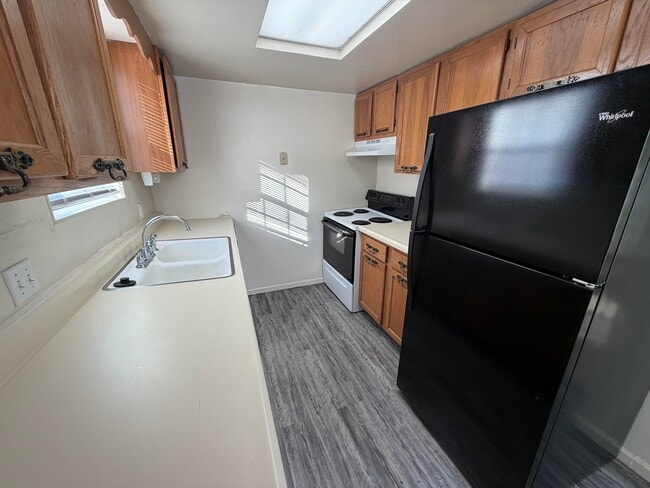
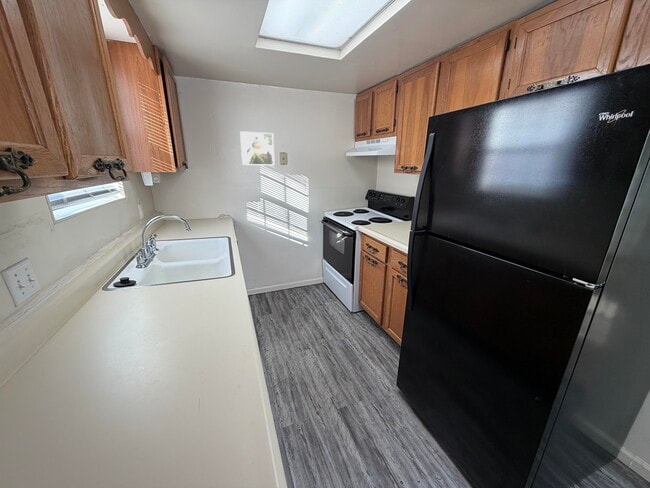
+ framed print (257, 149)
